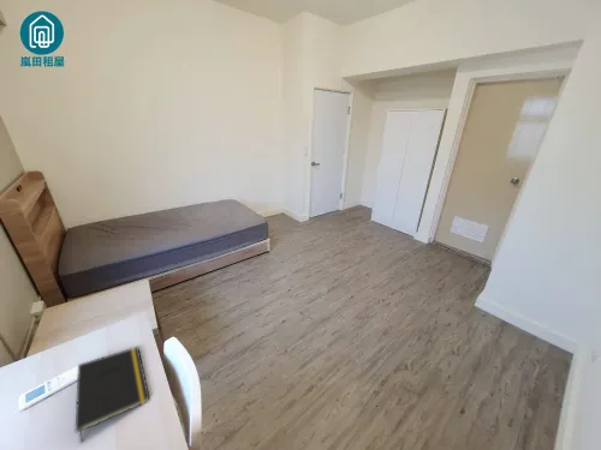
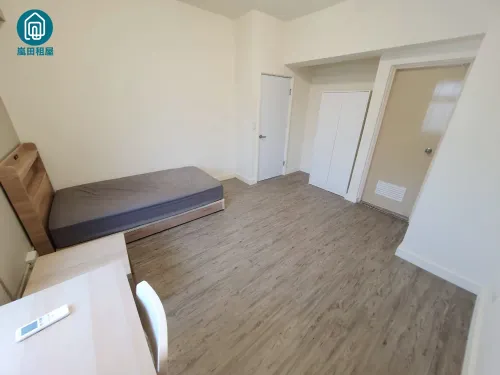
- notepad (112, 382)
